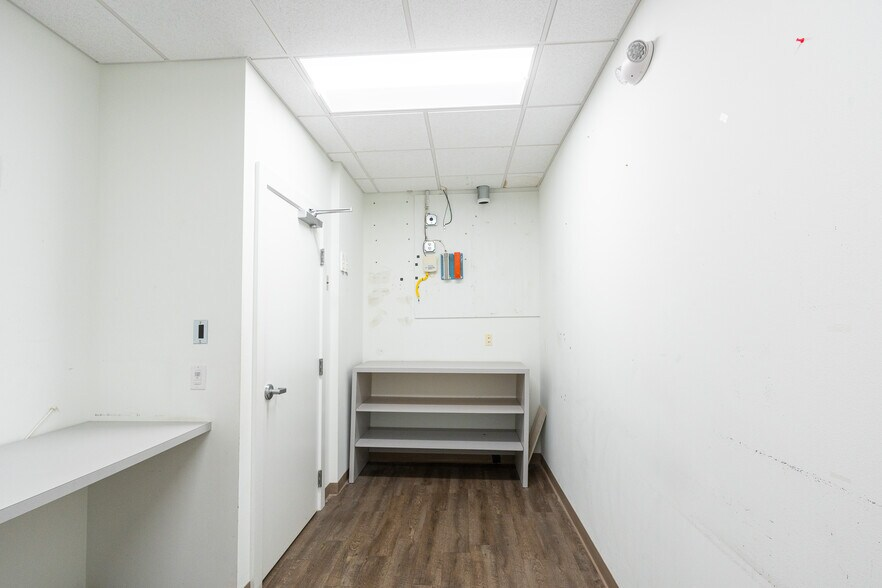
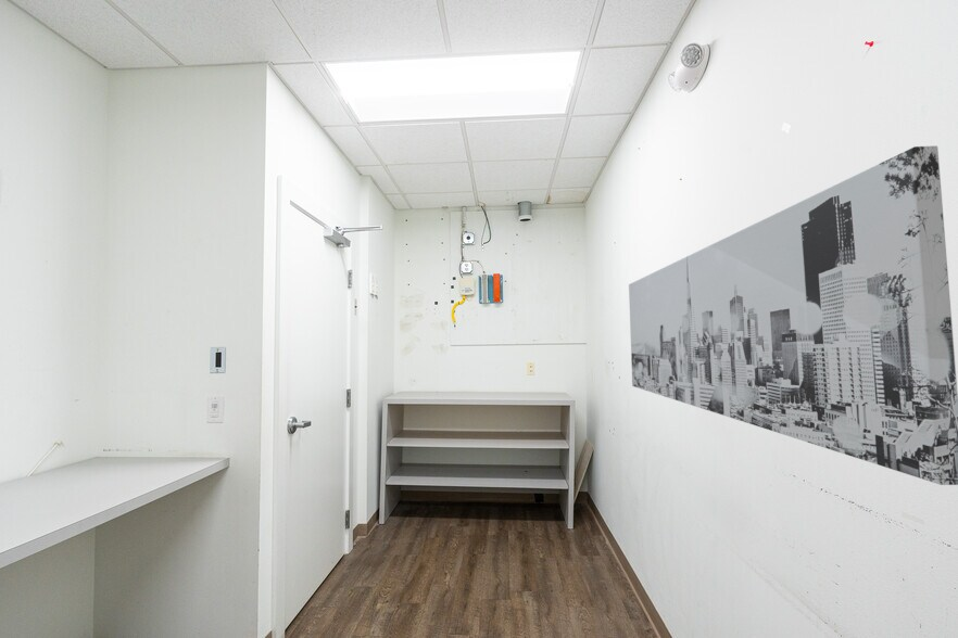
+ wall art (704, 329)
